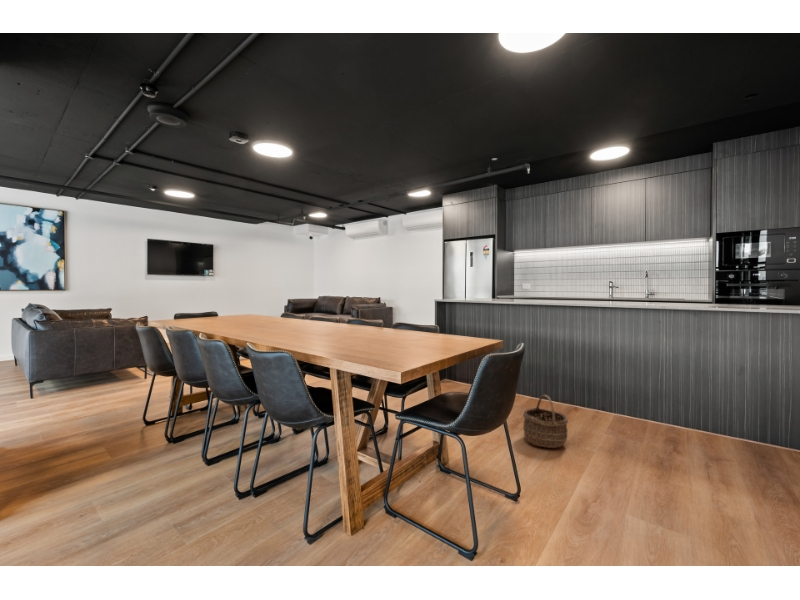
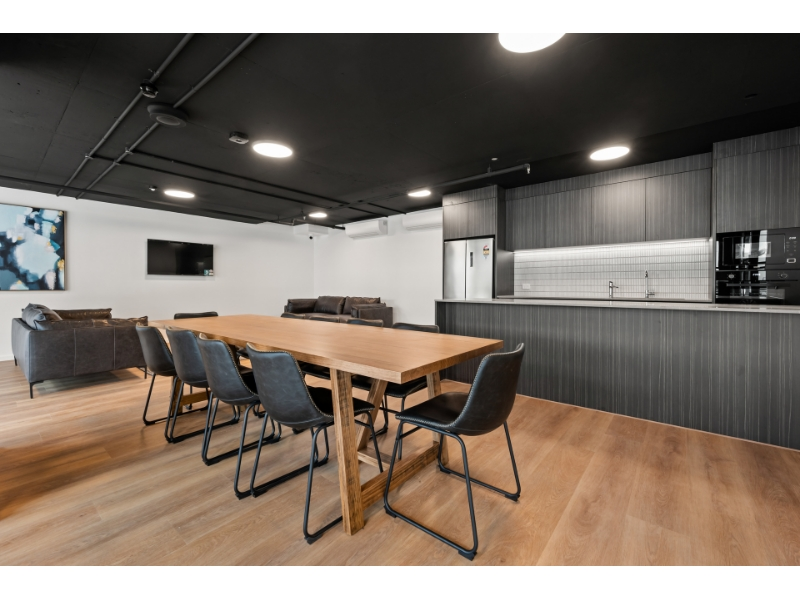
- wicker basket (544, 418)
